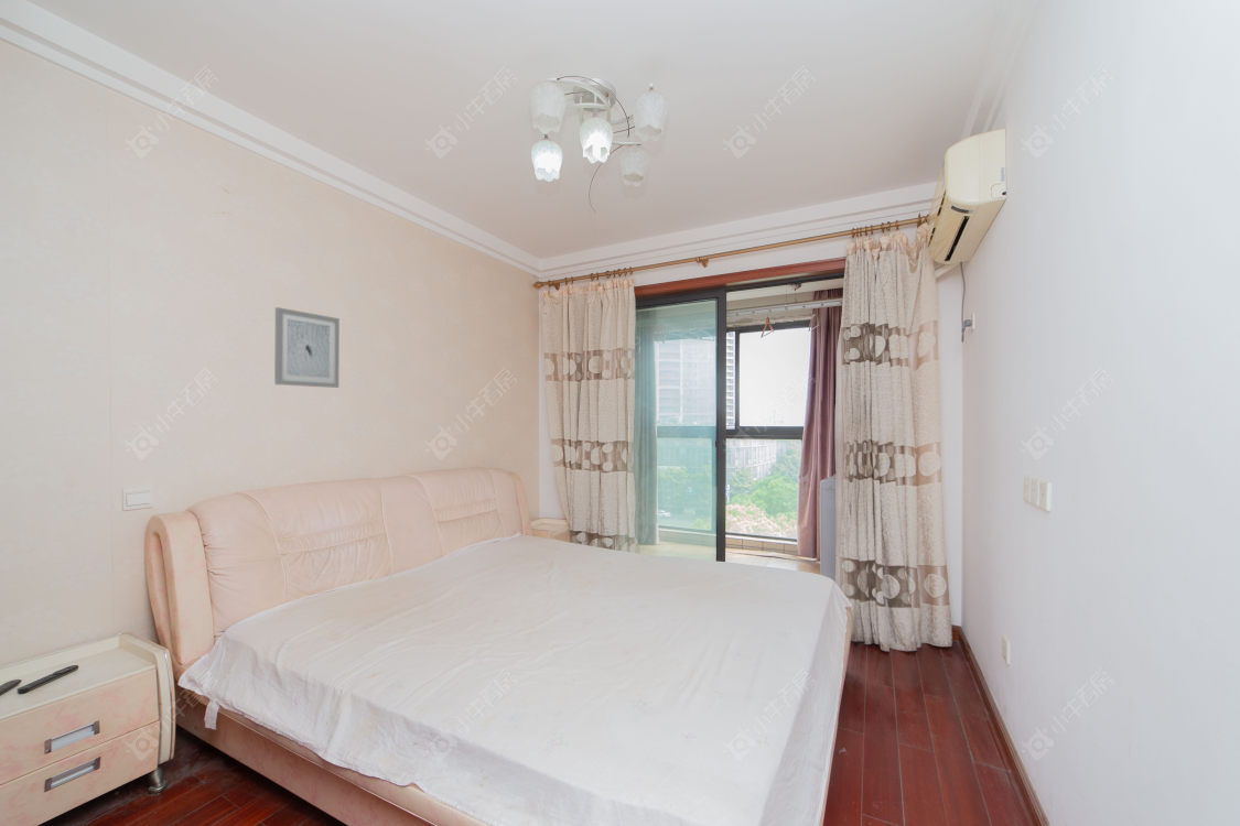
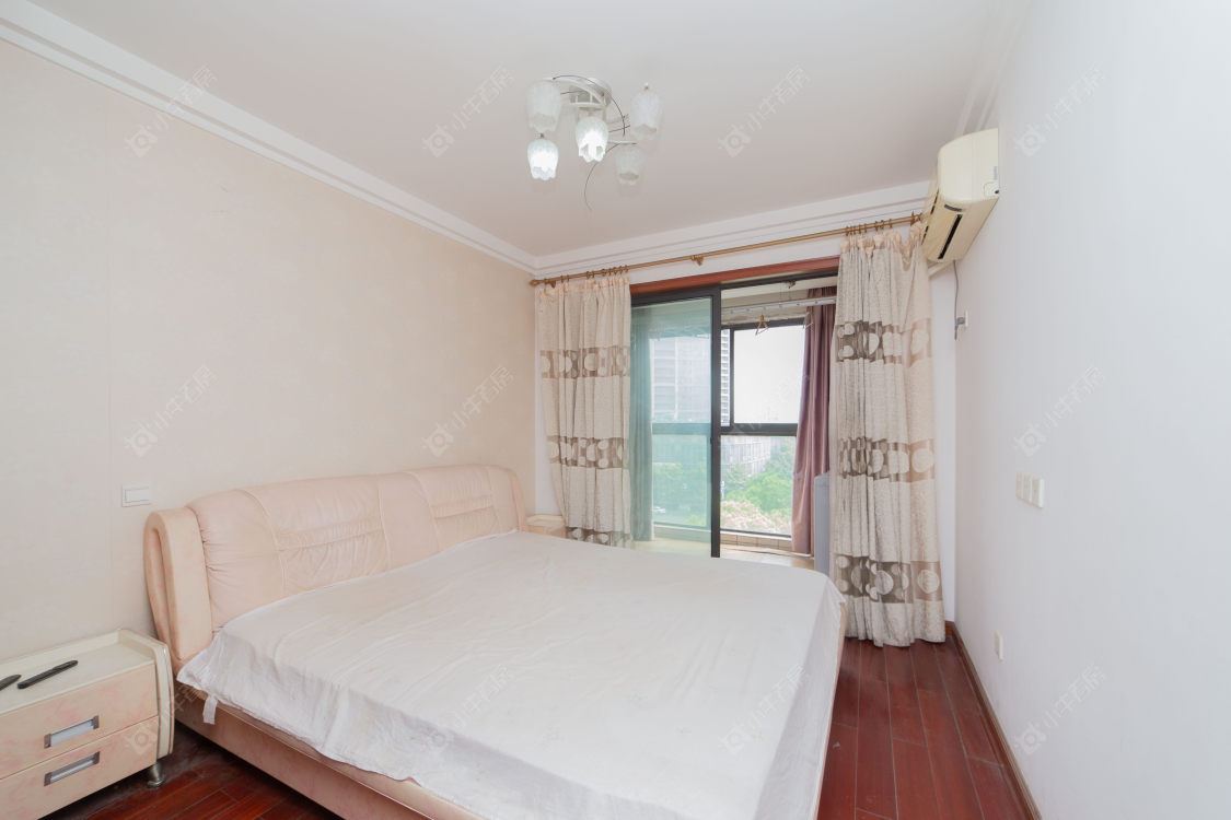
- wall art (309, 349)
